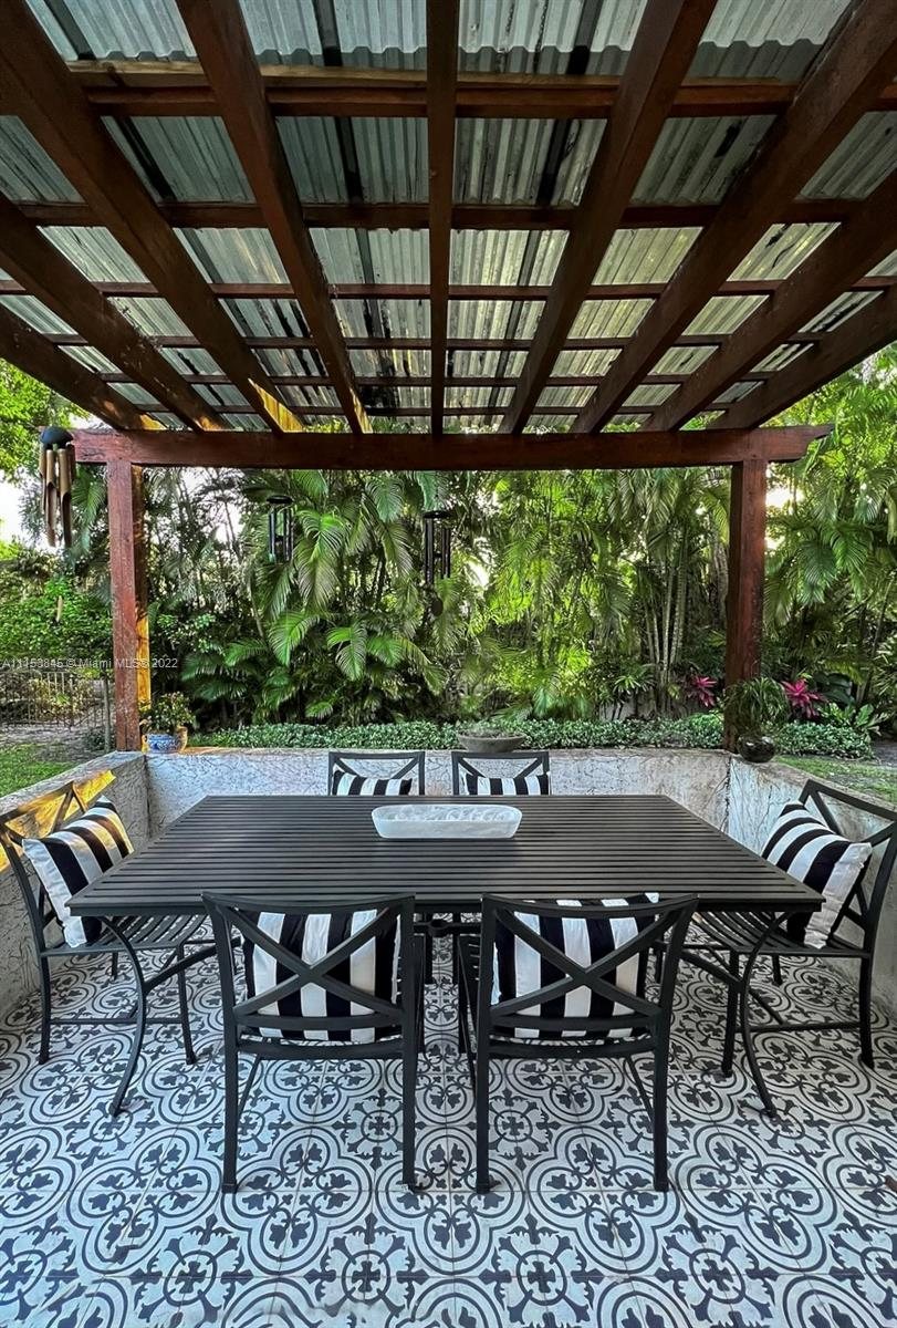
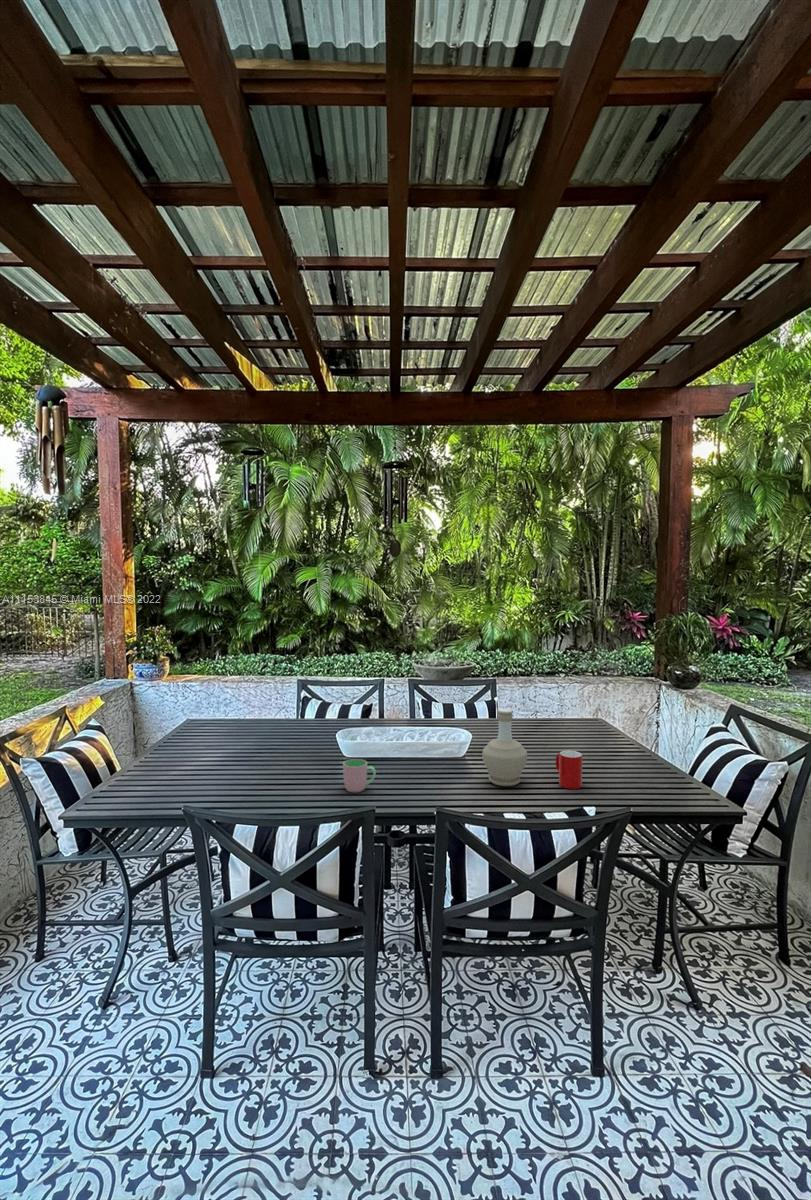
+ cup (568, 768)
+ cup (359, 776)
+ bottle (504, 746)
